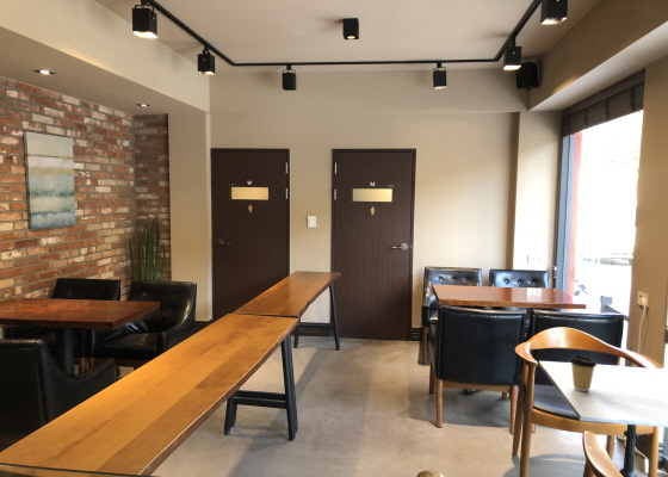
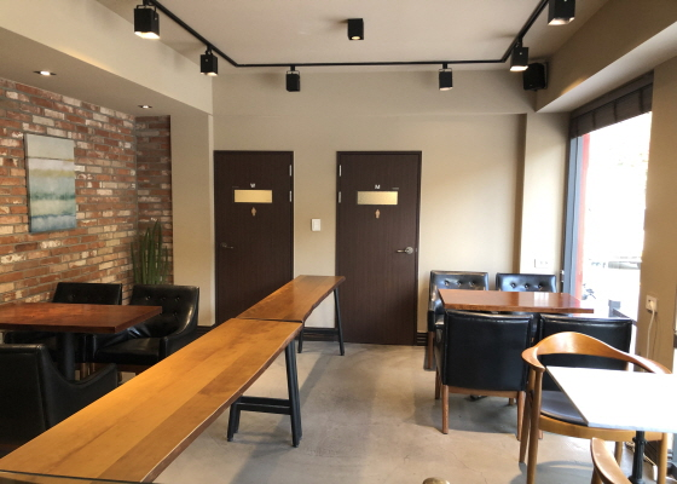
- coffee cup (582, 373)
